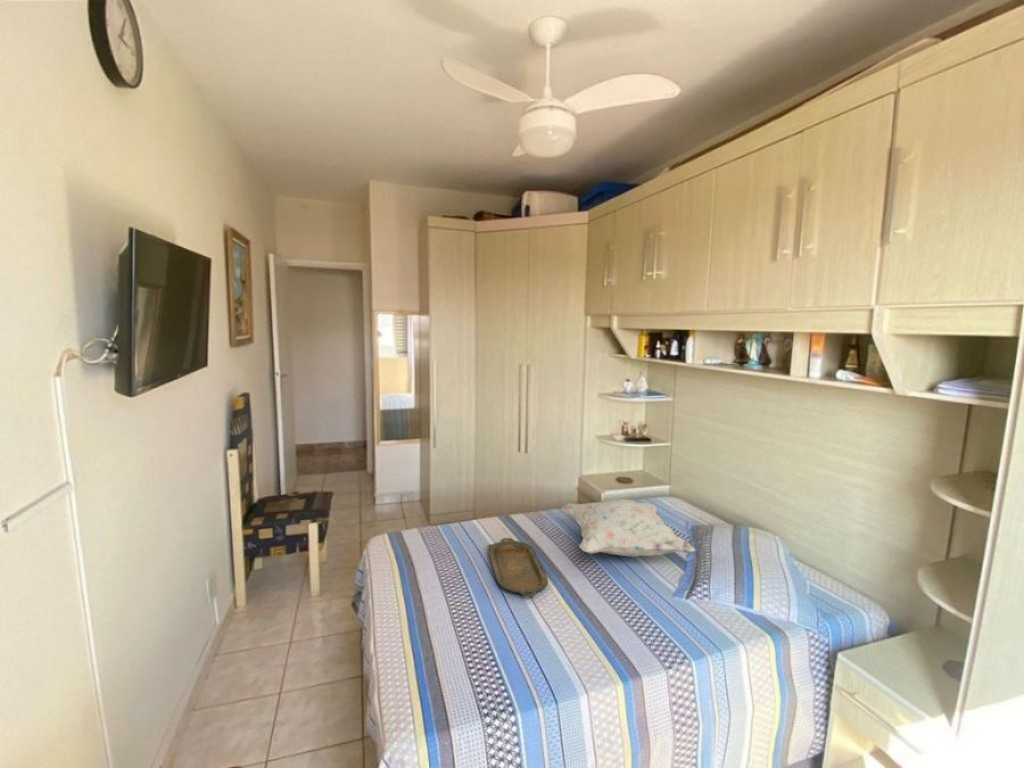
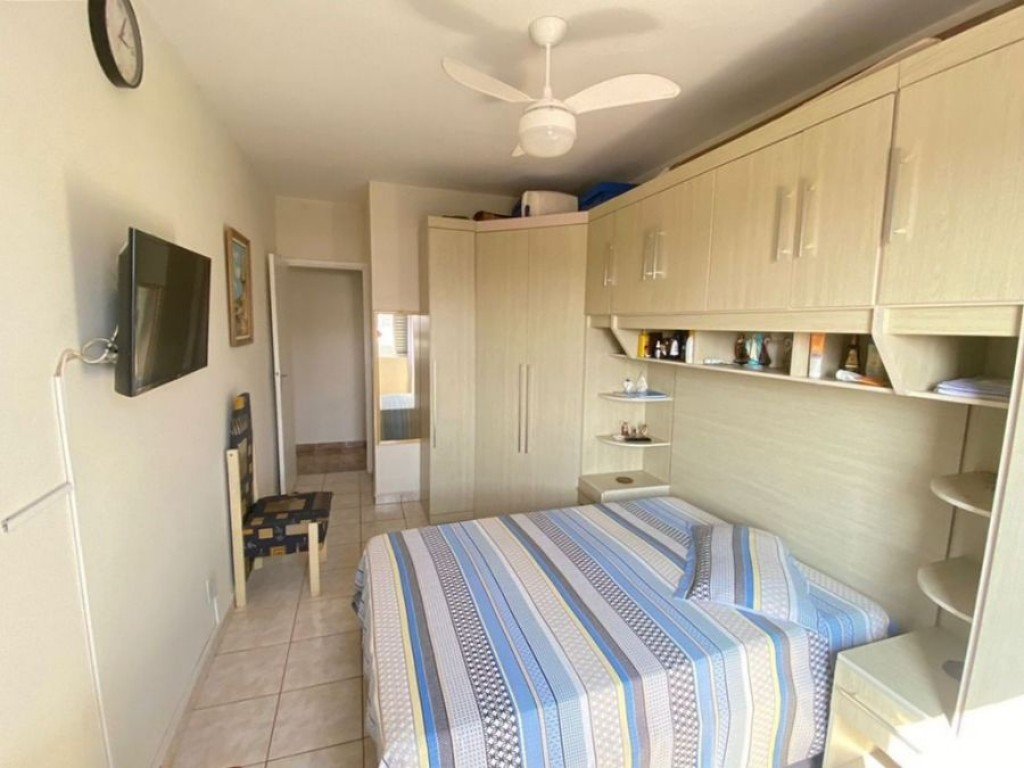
- decorative pillow (622, 526)
- serving tray (516, 566)
